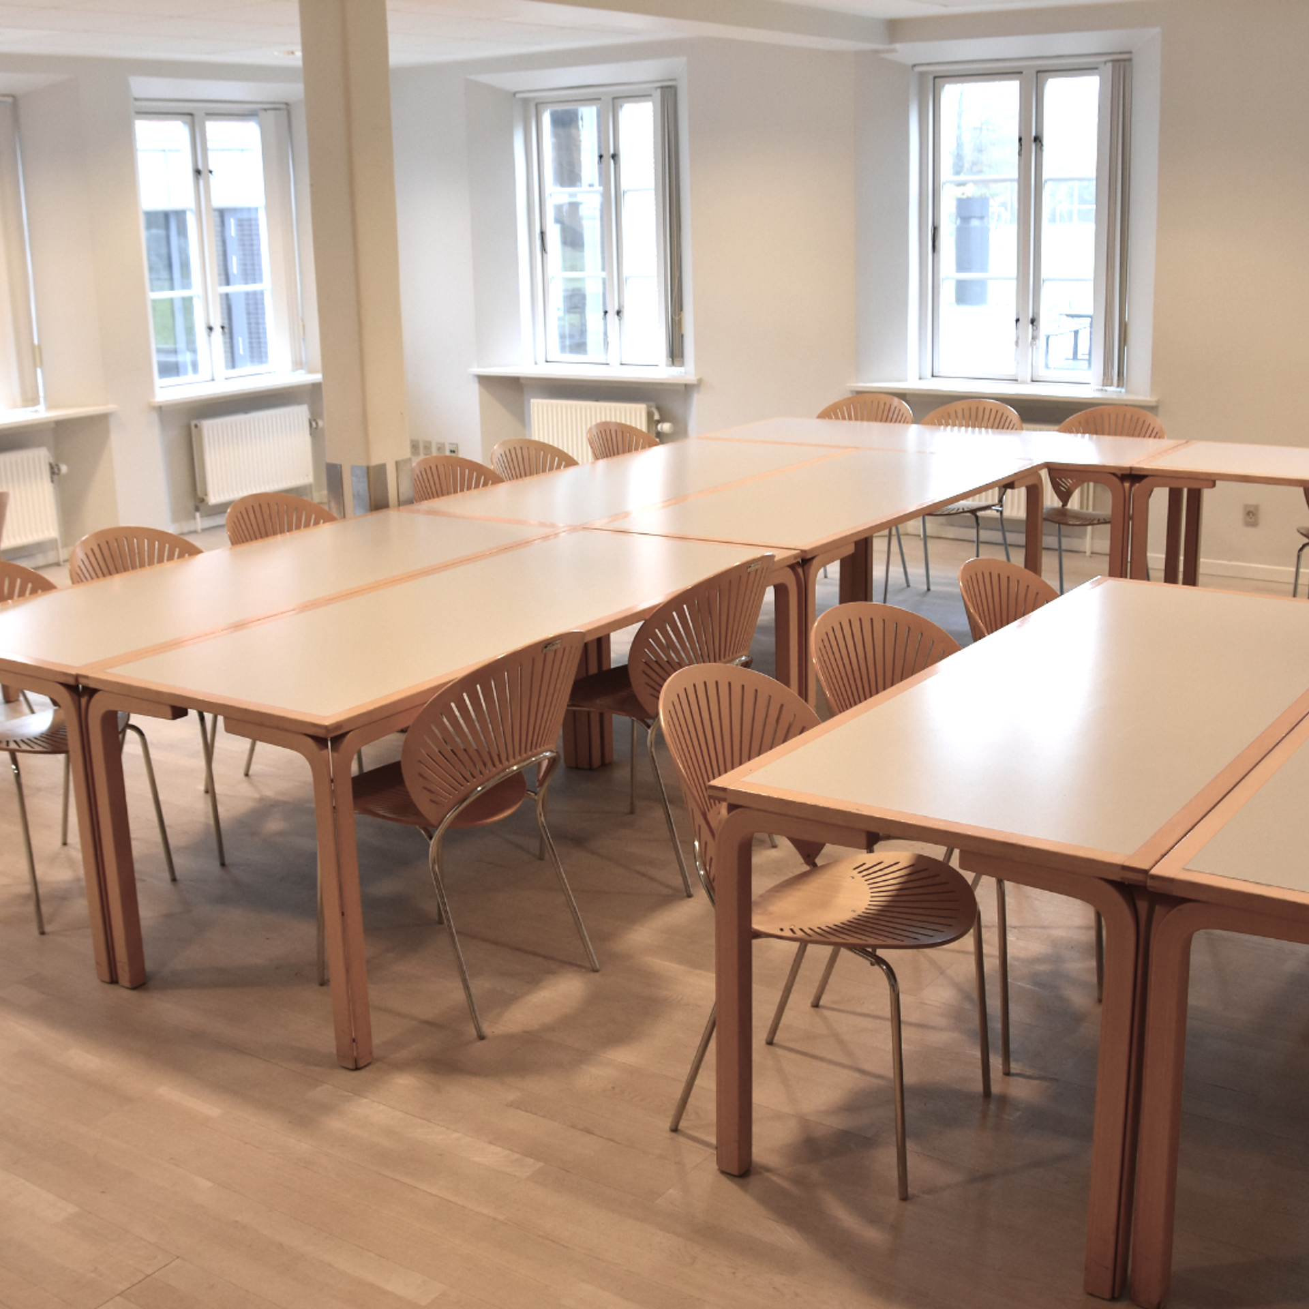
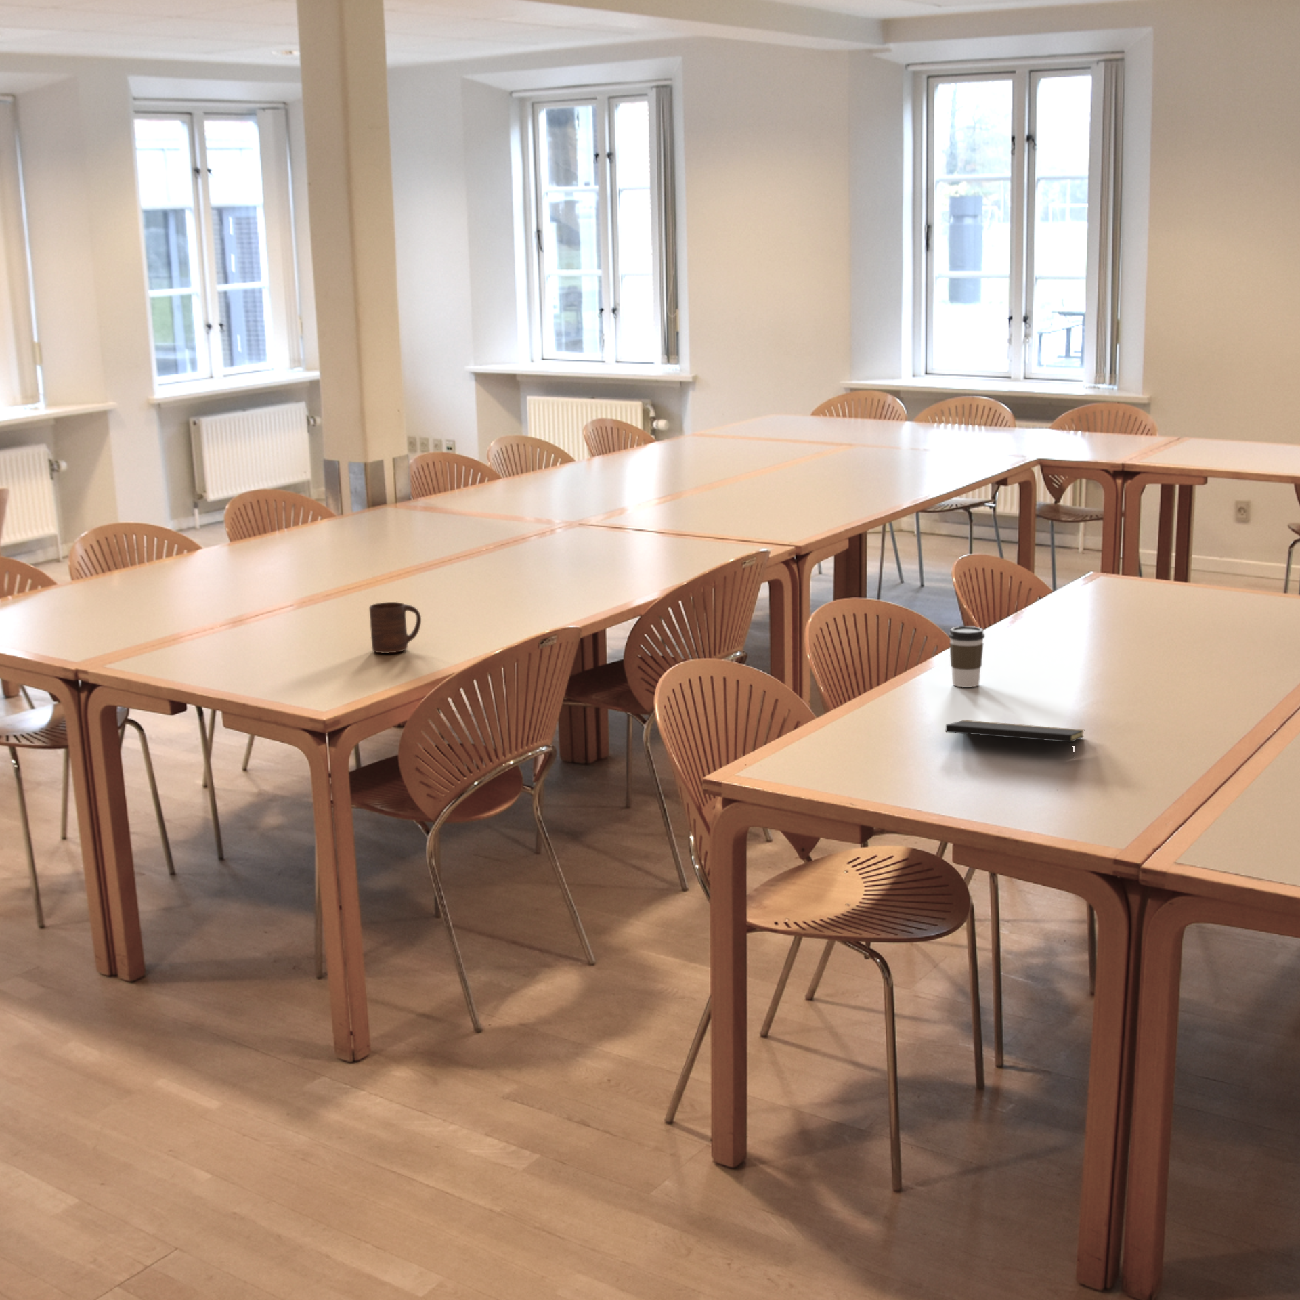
+ notepad (1015, 731)
+ cup (393, 627)
+ coffee cup (967, 657)
